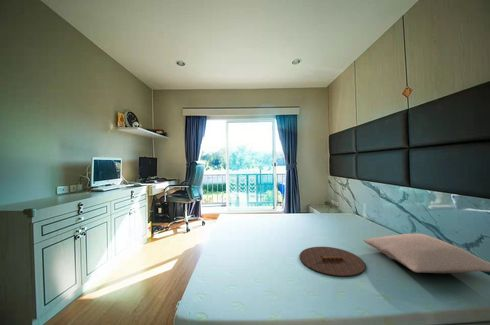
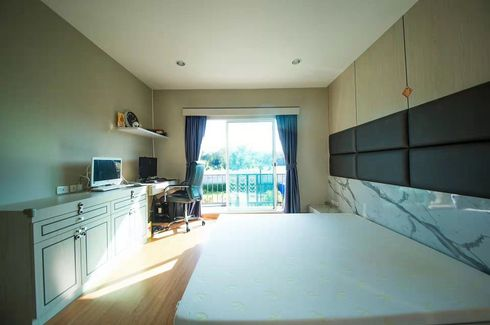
- tray (330, 257)
- pillow (420, 251)
